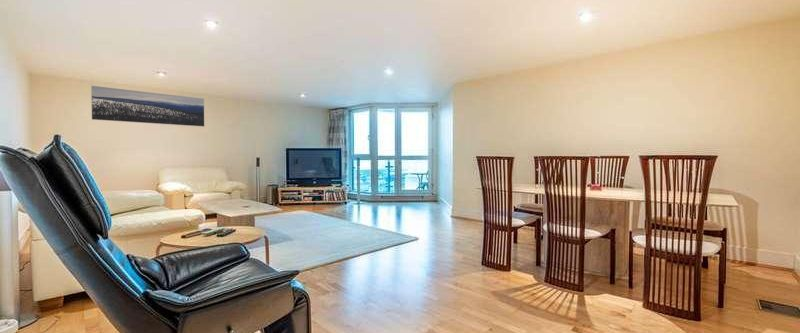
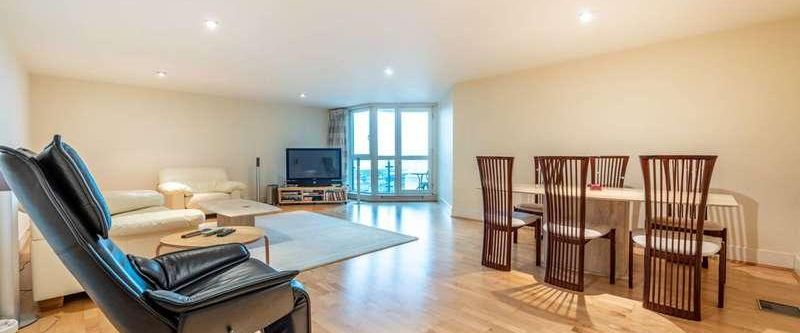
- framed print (153, 108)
